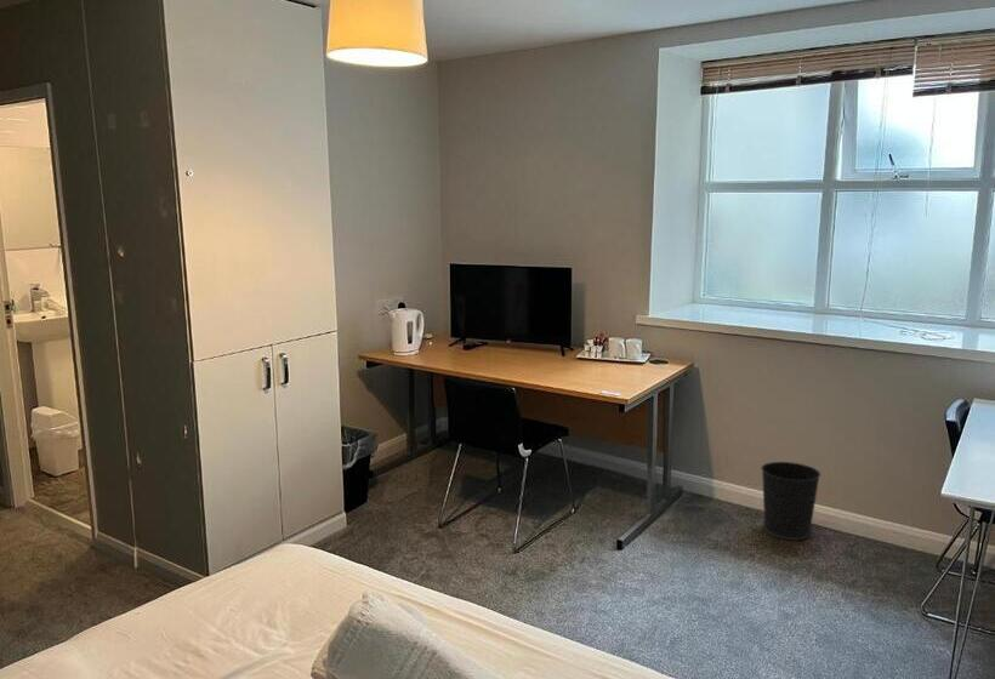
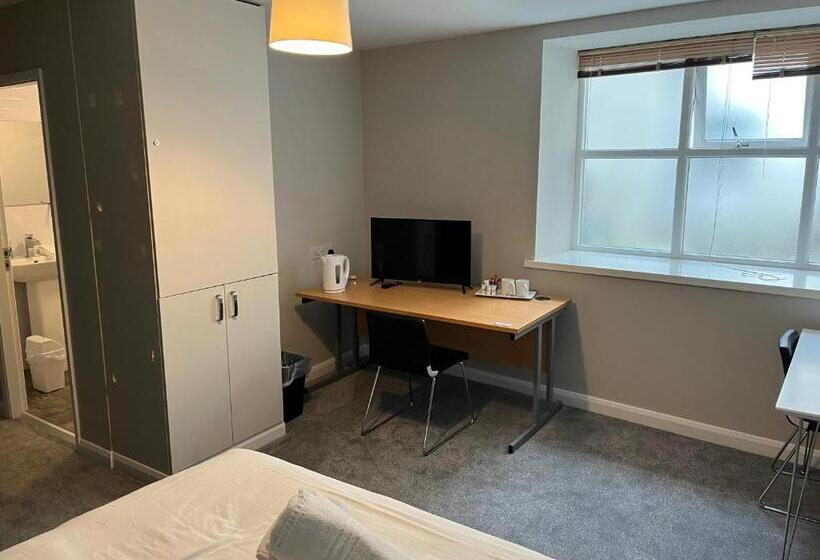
- wastebasket (788, 501)
